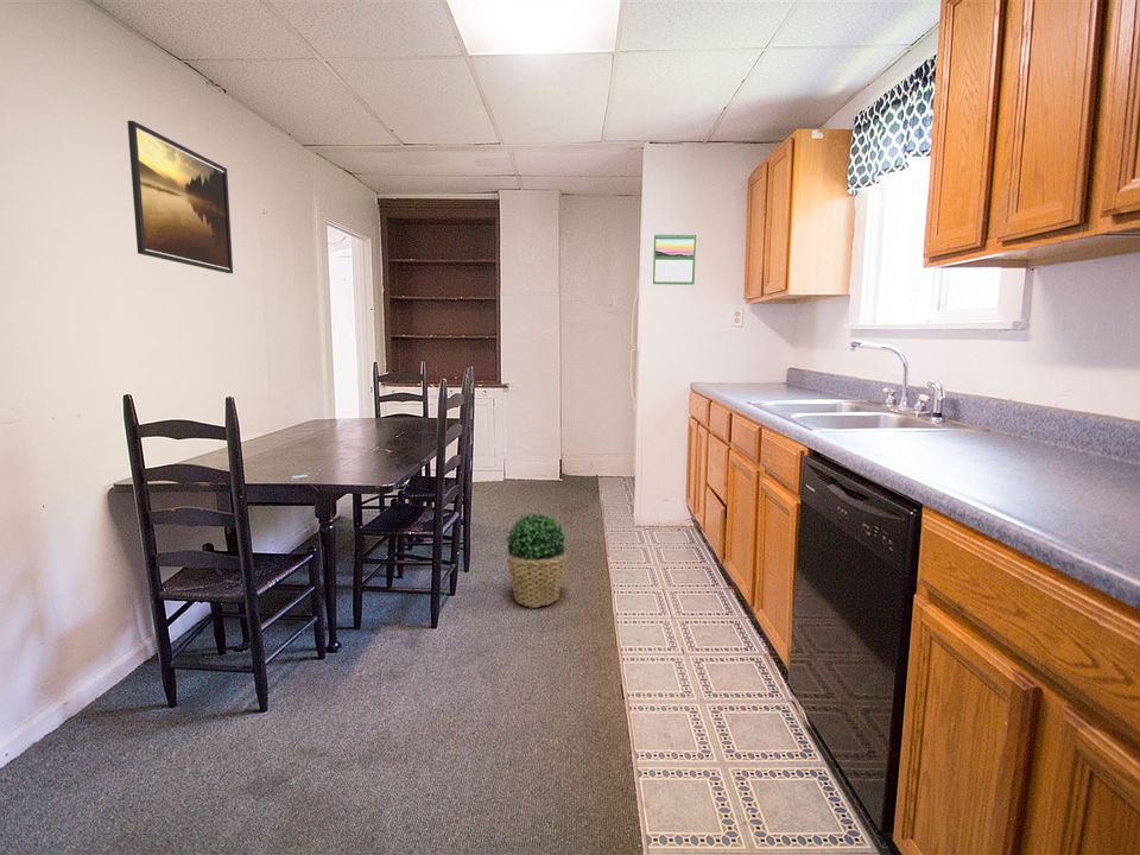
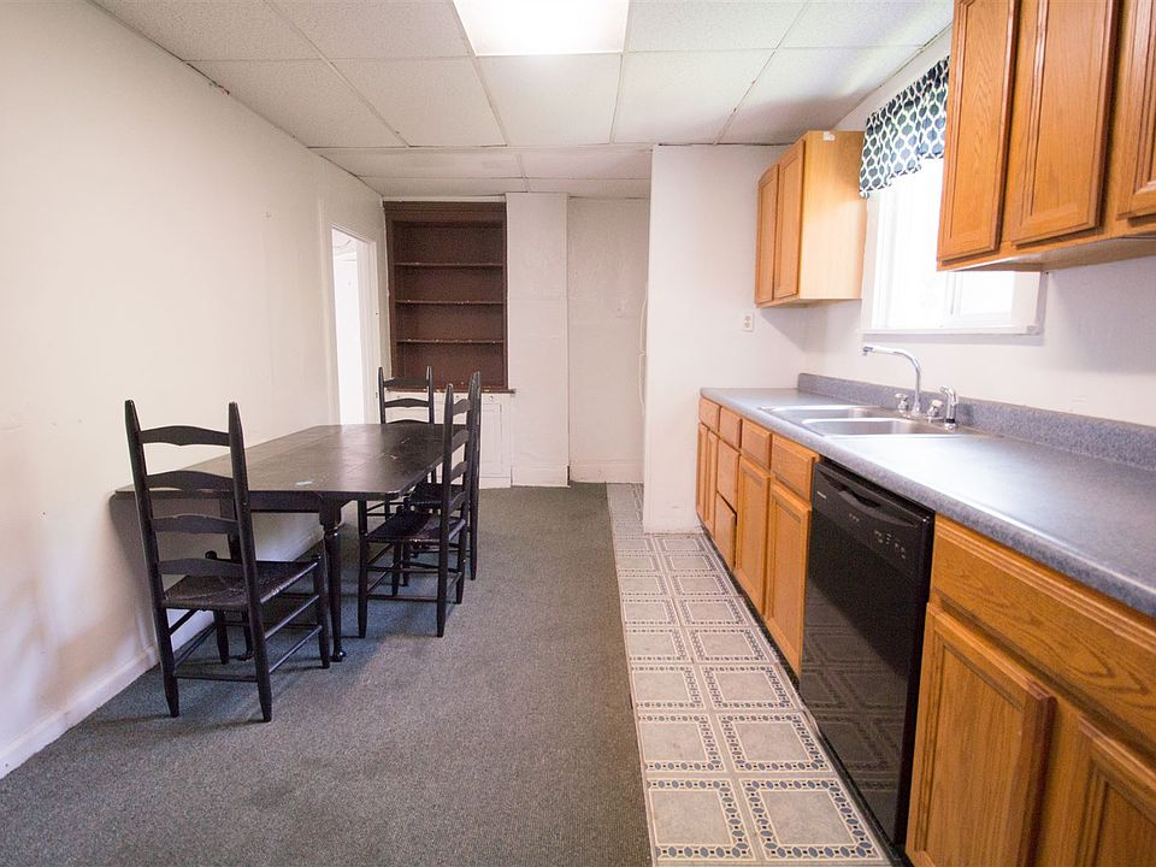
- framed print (186, 207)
- potted plant (536, 557)
- calendar (673, 258)
